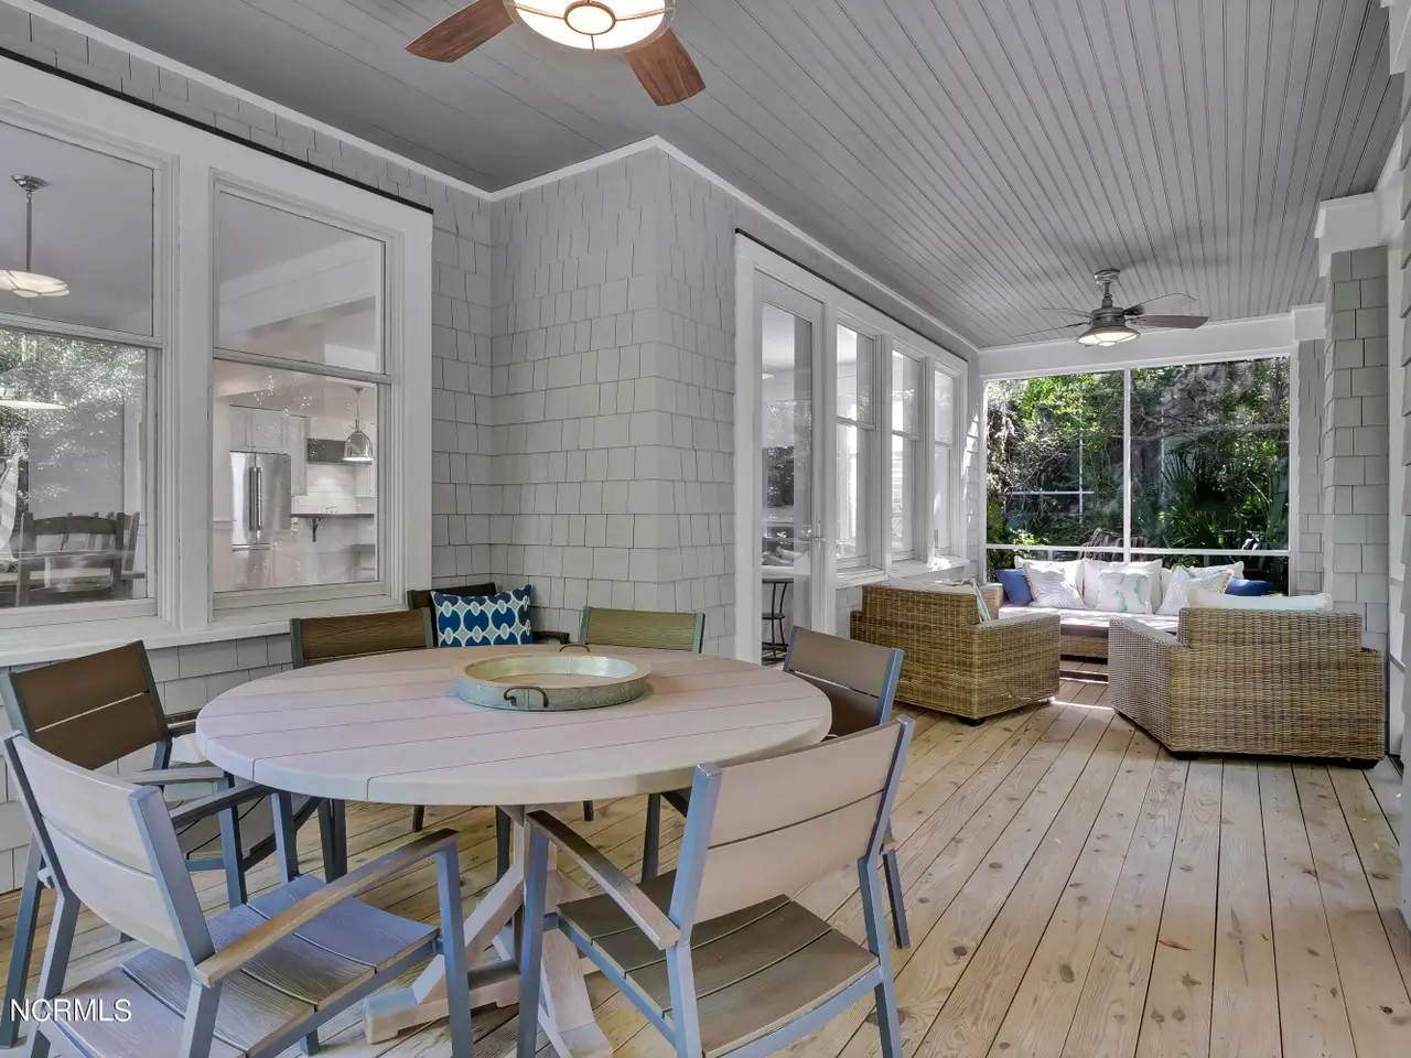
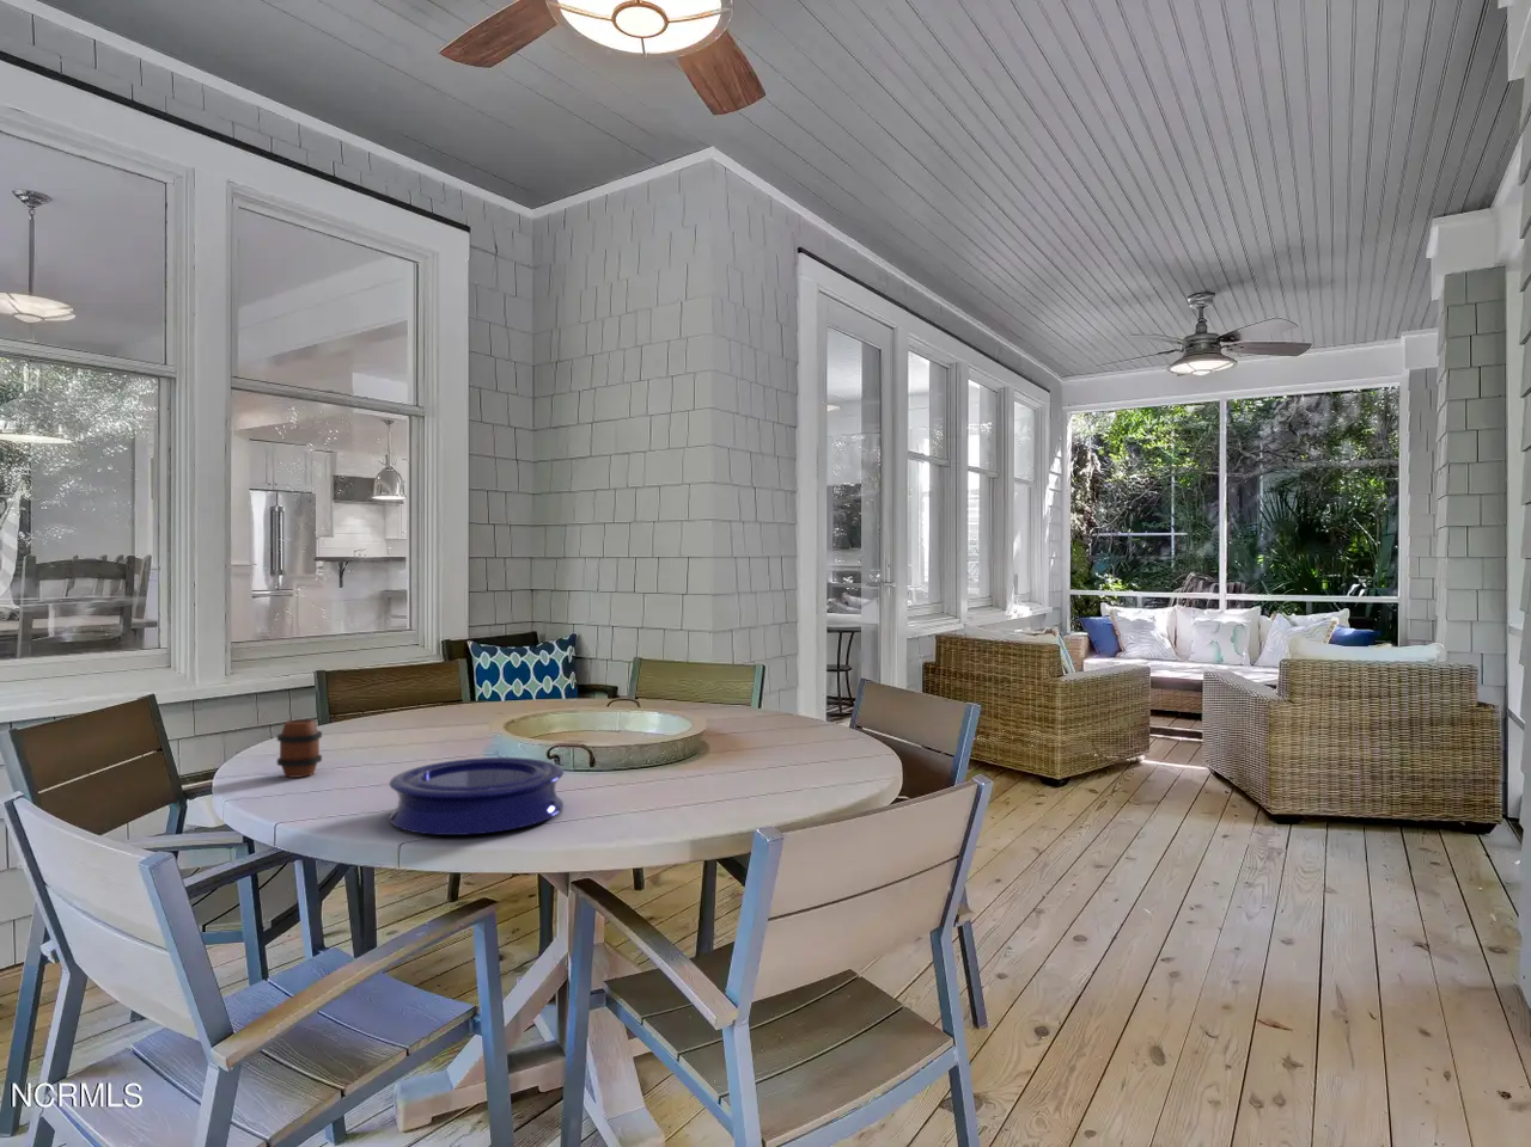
+ plate (479, 792)
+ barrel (299, 748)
